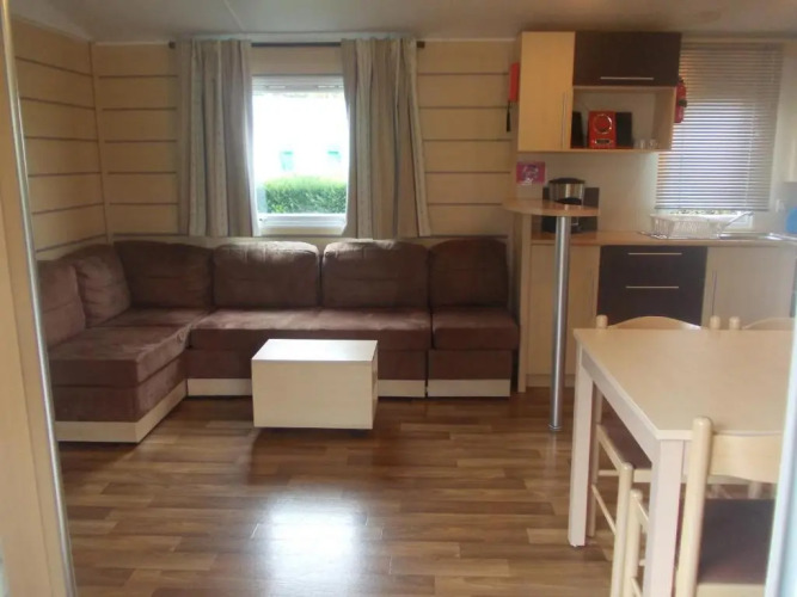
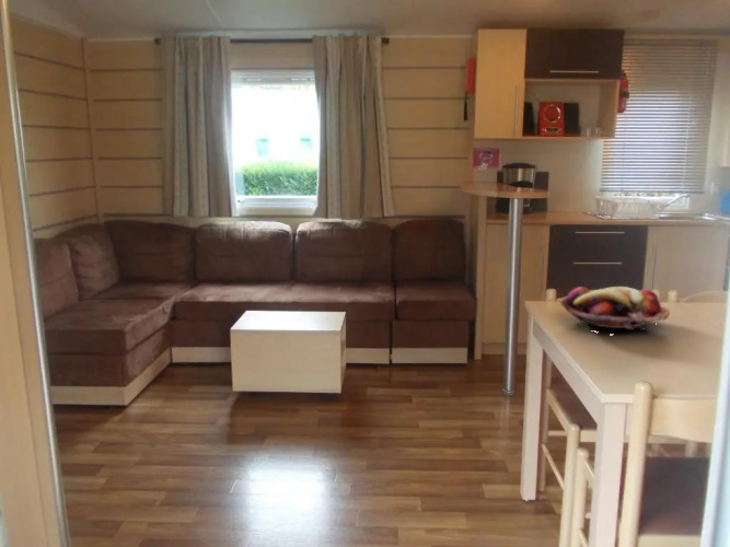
+ fruit basket (615, 305)
